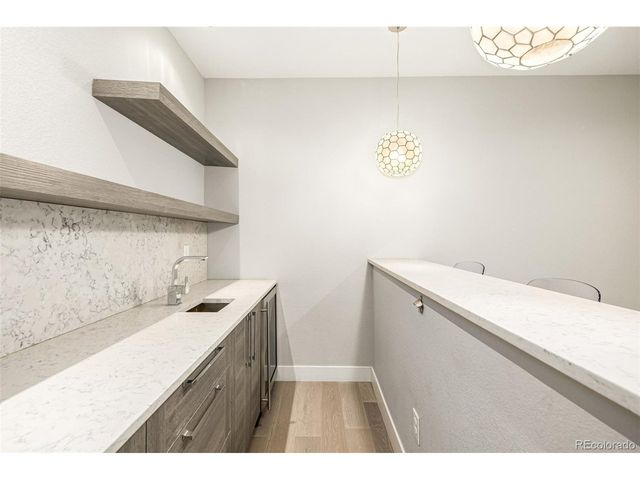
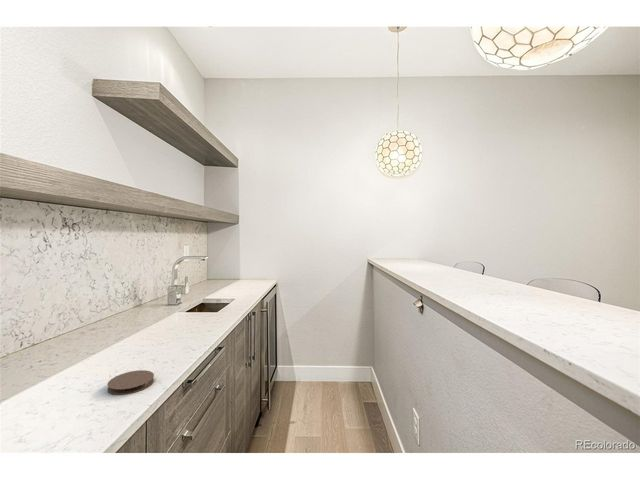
+ coaster (131, 381)
